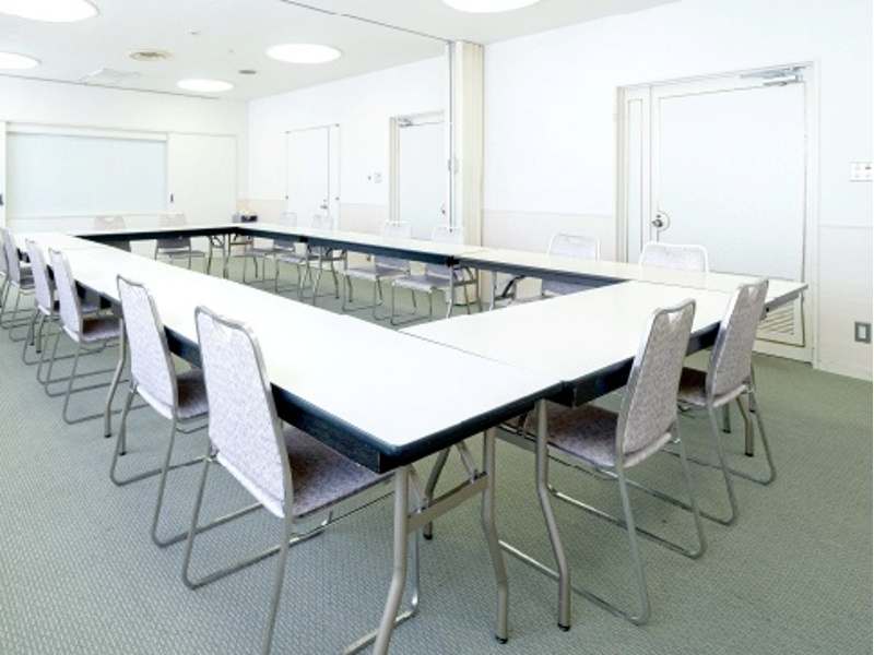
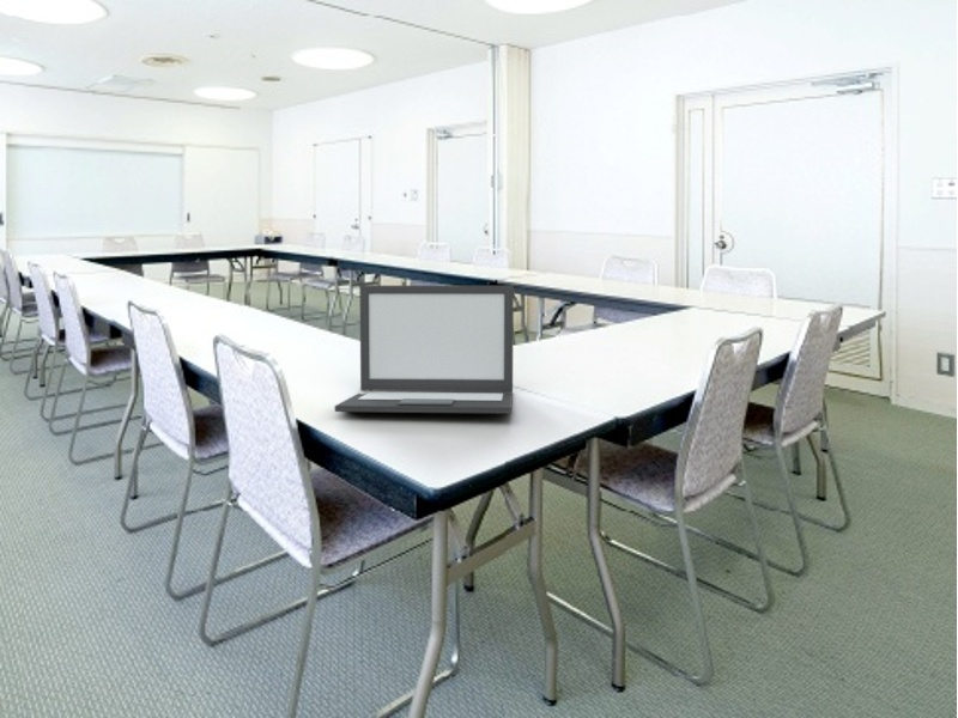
+ laptop (430, 343)
